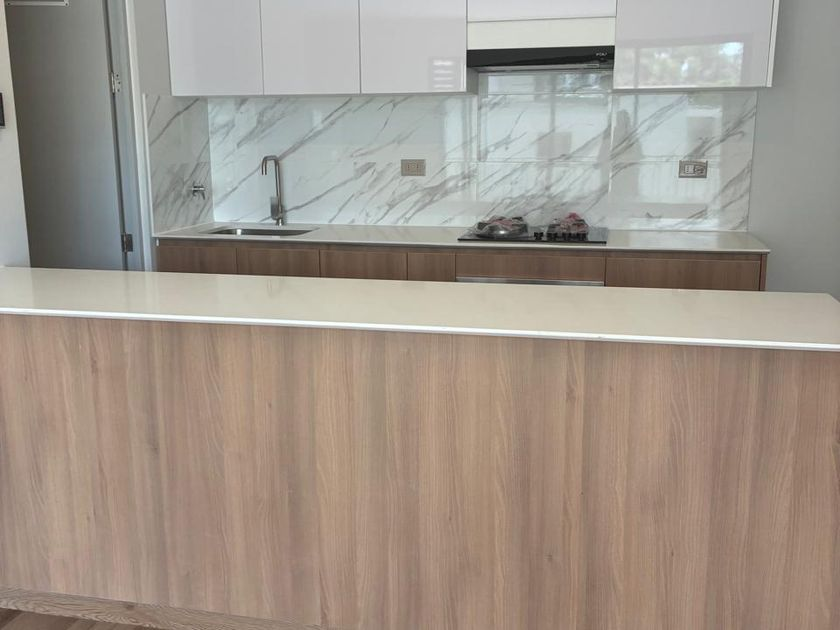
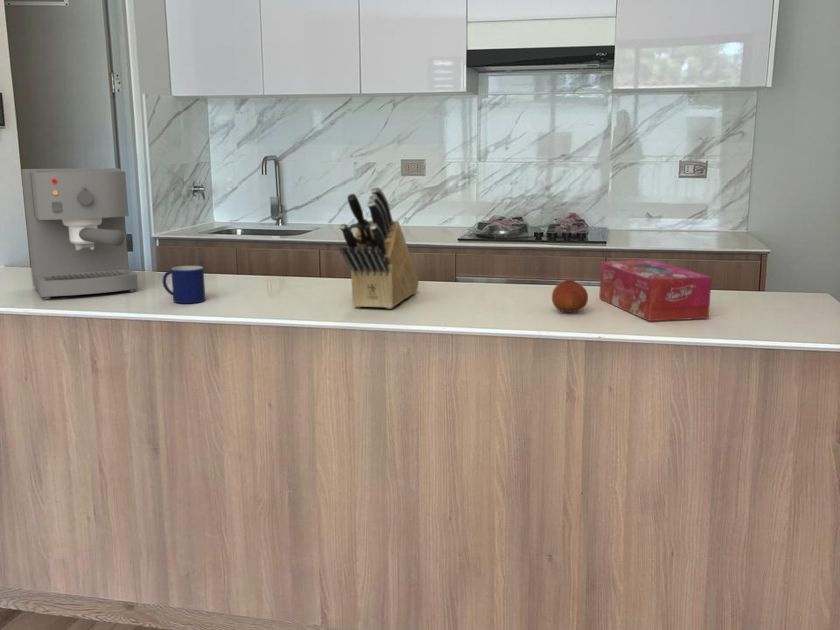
+ knife block (380, 244)
+ fruit (570, 296)
+ coffee maker (88, 230)
+ mug (182, 284)
+ tissue box (651, 288)
